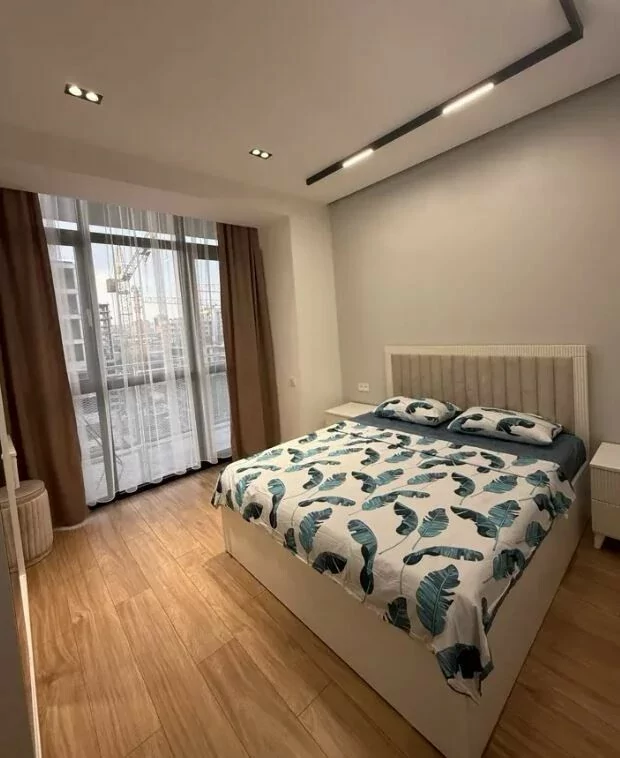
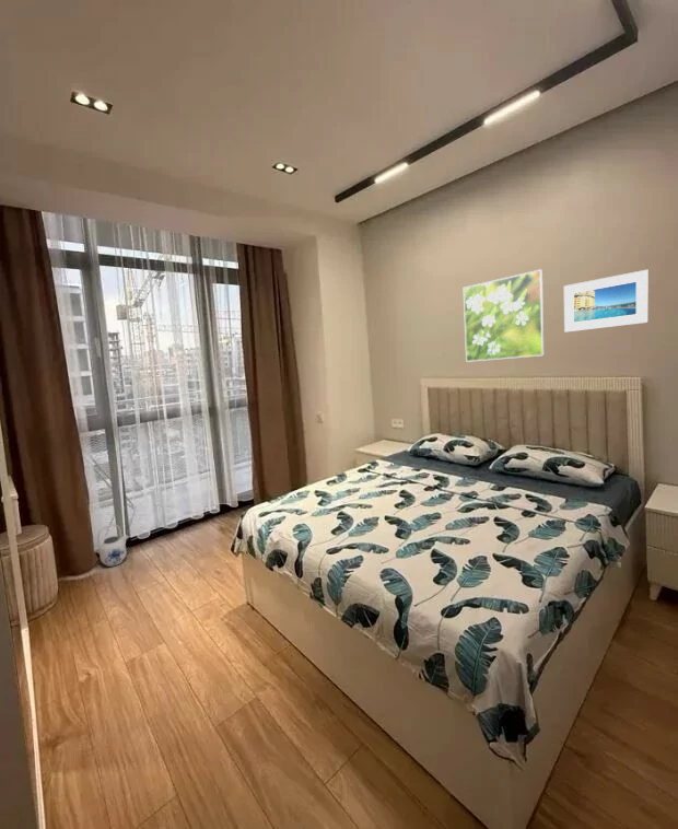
+ teapot (114, 542)
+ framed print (501, 319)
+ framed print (604, 303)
